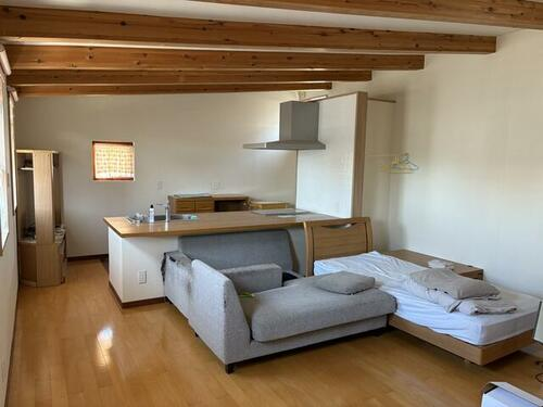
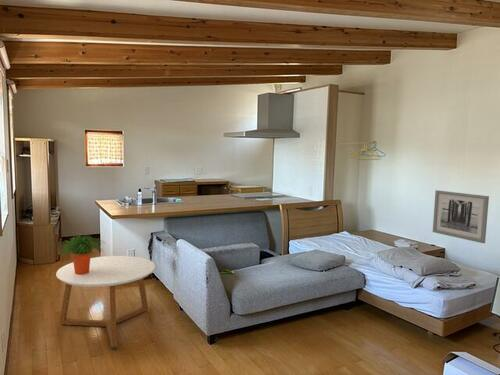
+ coffee table (110, 297)
+ potted plant (81, 254)
+ wall art (458, 215)
